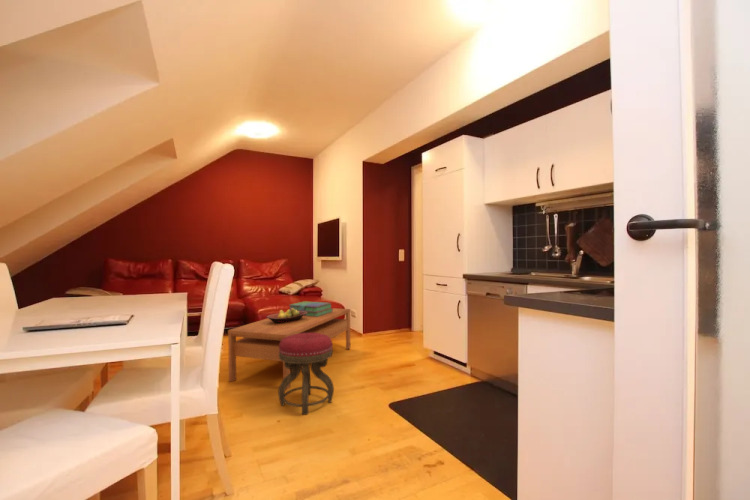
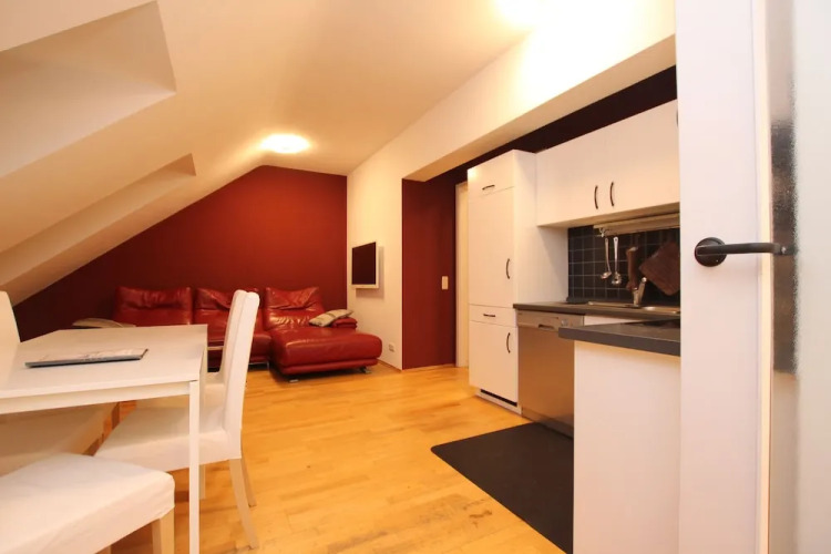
- stack of books (310, 308)
- fruit bowl (287, 314)
- coffee table (298, 333)
- stool (306, 369)
